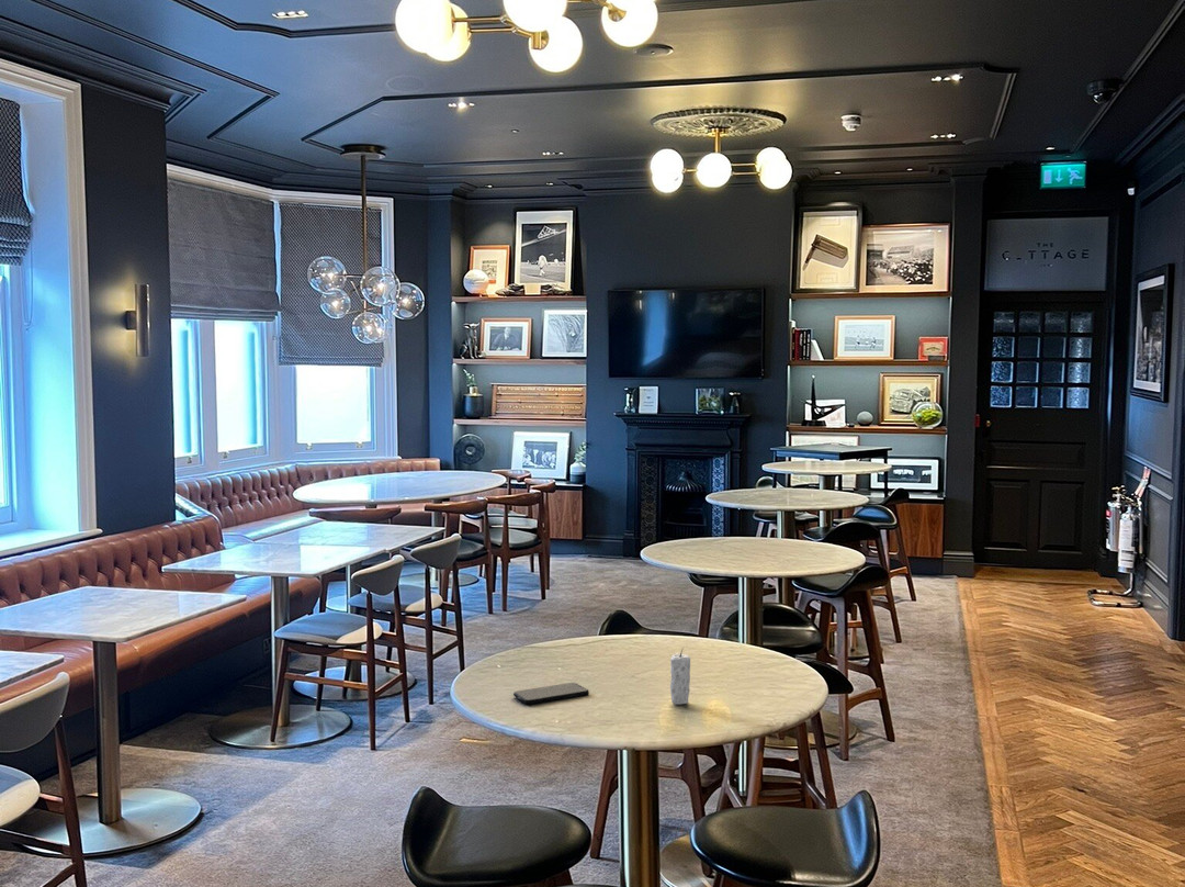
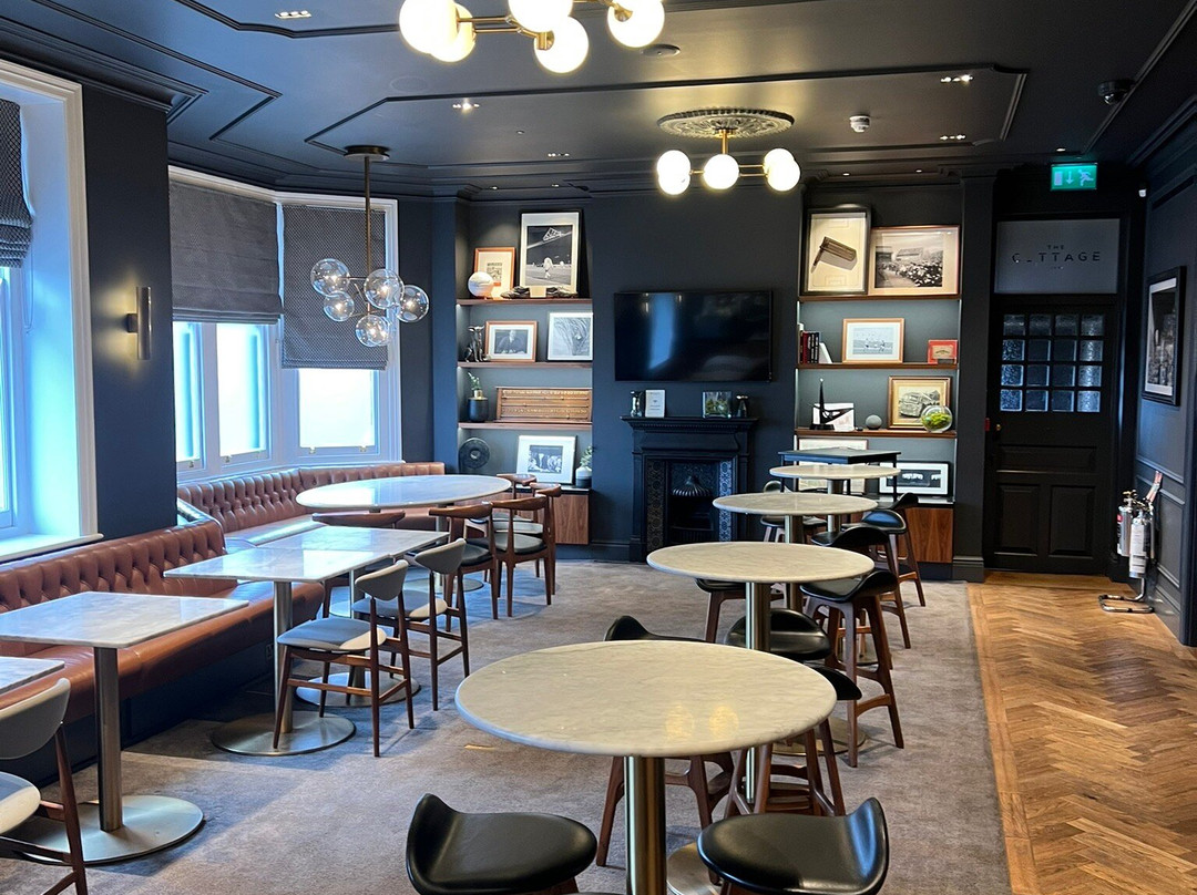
- candle (679, 674)
- smartphone (551, 693)
